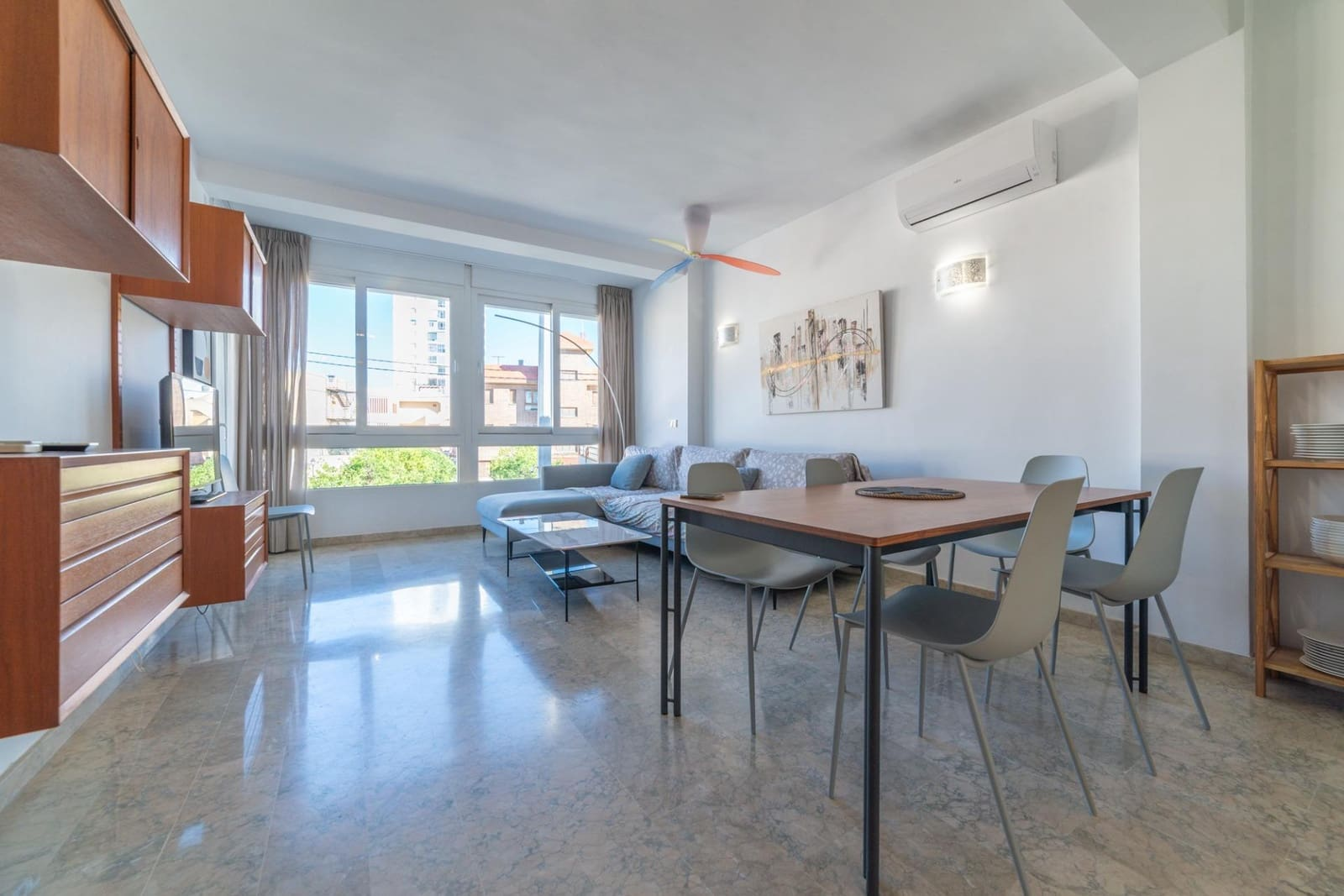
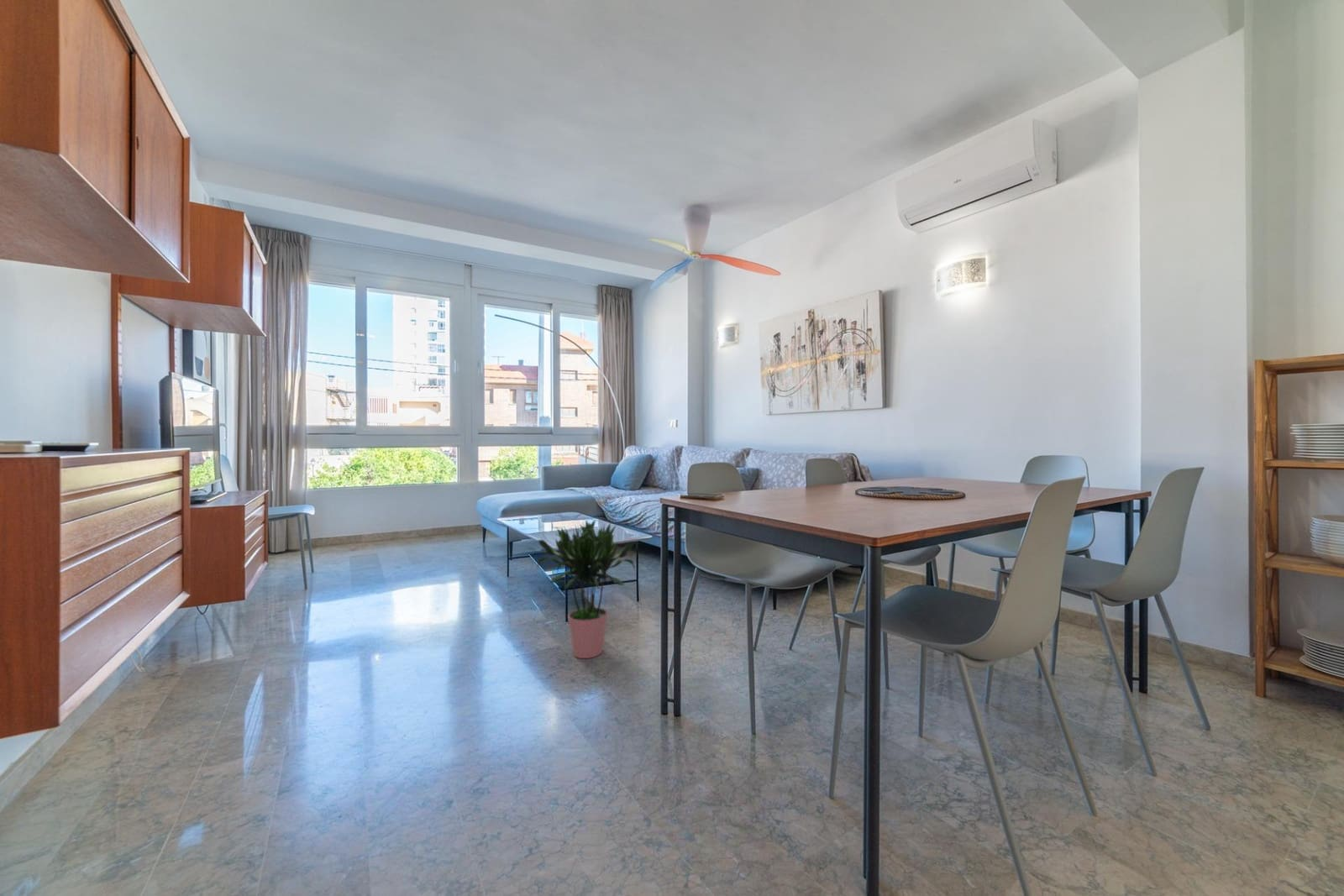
+ potted plant (592, 589)
